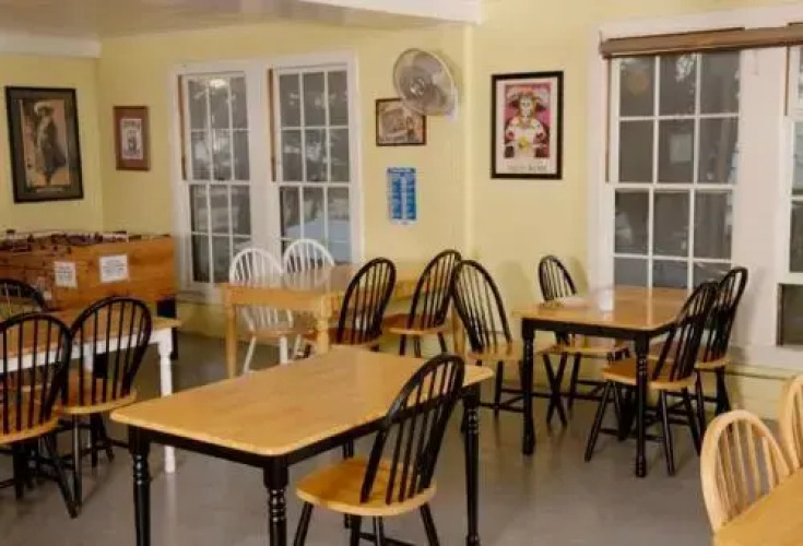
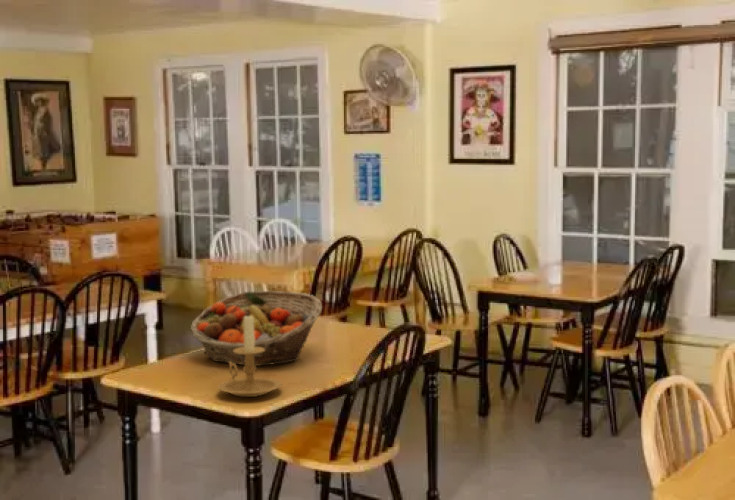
+ candle holder (249, 353)
+ fruit basket (256, 327)
